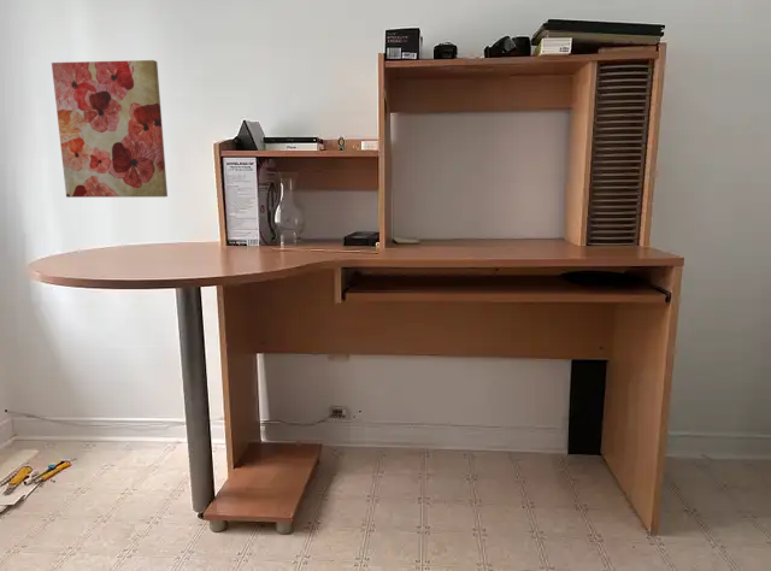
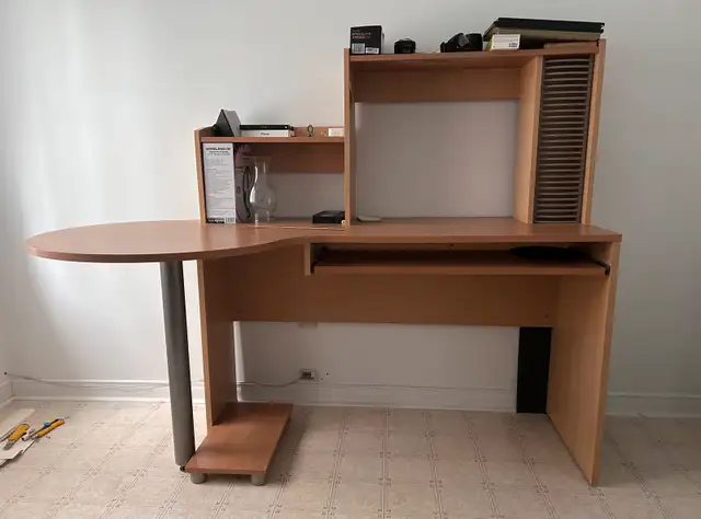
- wall art (110, 130)
